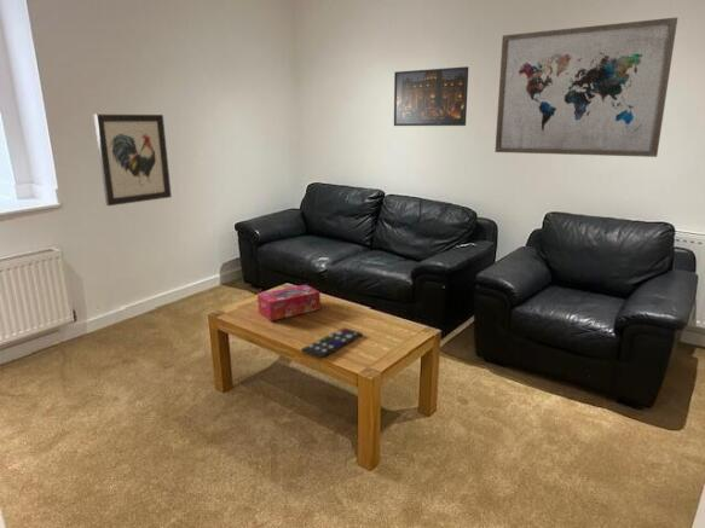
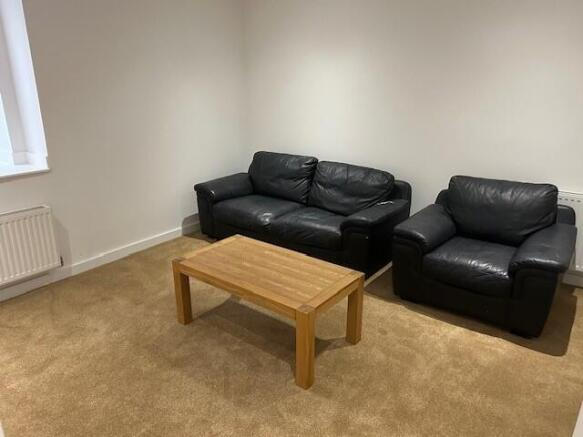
- wall art (576, 92)
- remote control (333, 341)
- wall art (135, 158)
- tissue box (289, 301)
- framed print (428, 98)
